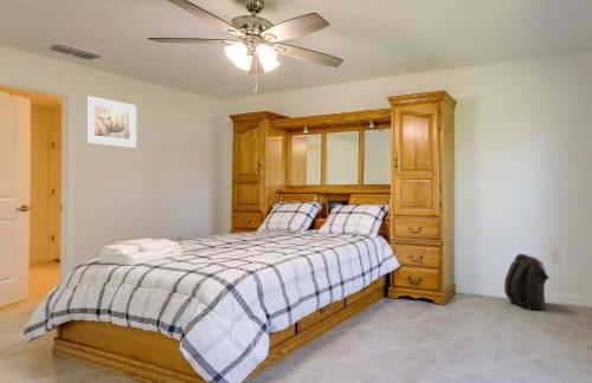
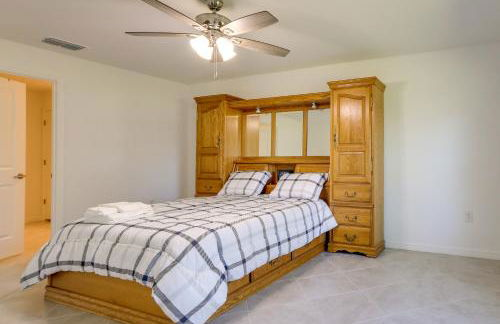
- backpack (526, 279)
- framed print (112, 123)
